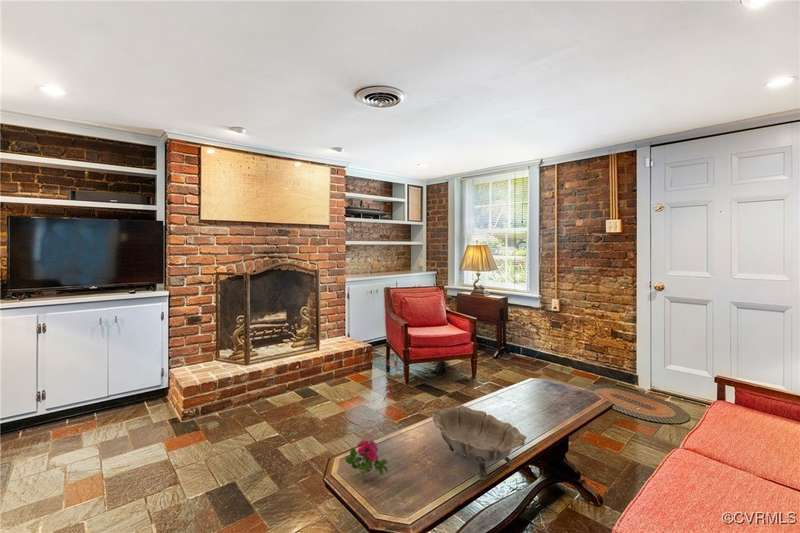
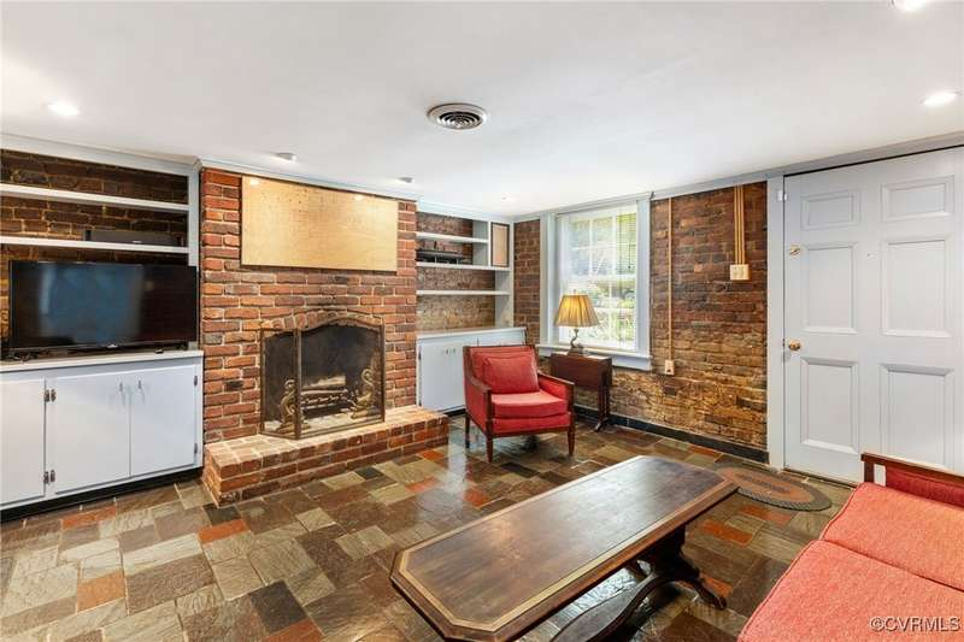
- flower (366, 458)
- decorative bowl (476, 441)
